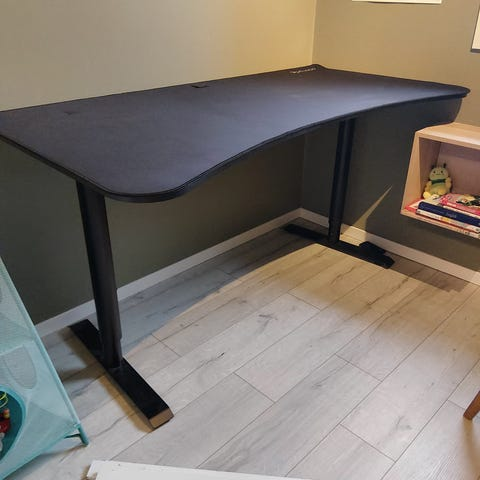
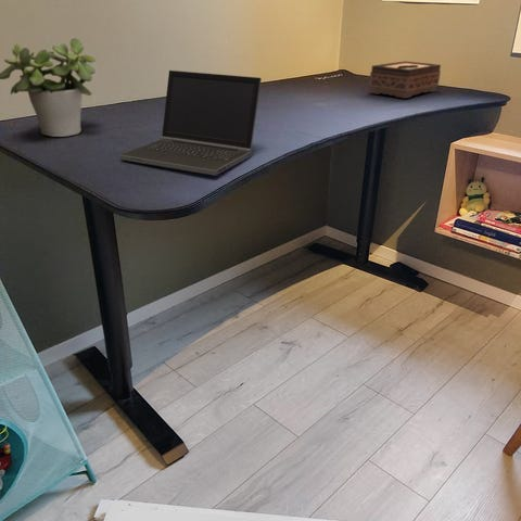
+ tissue box (405, 78)
+ potted plant (55, 89)
+ laptop computer (190, 118)
